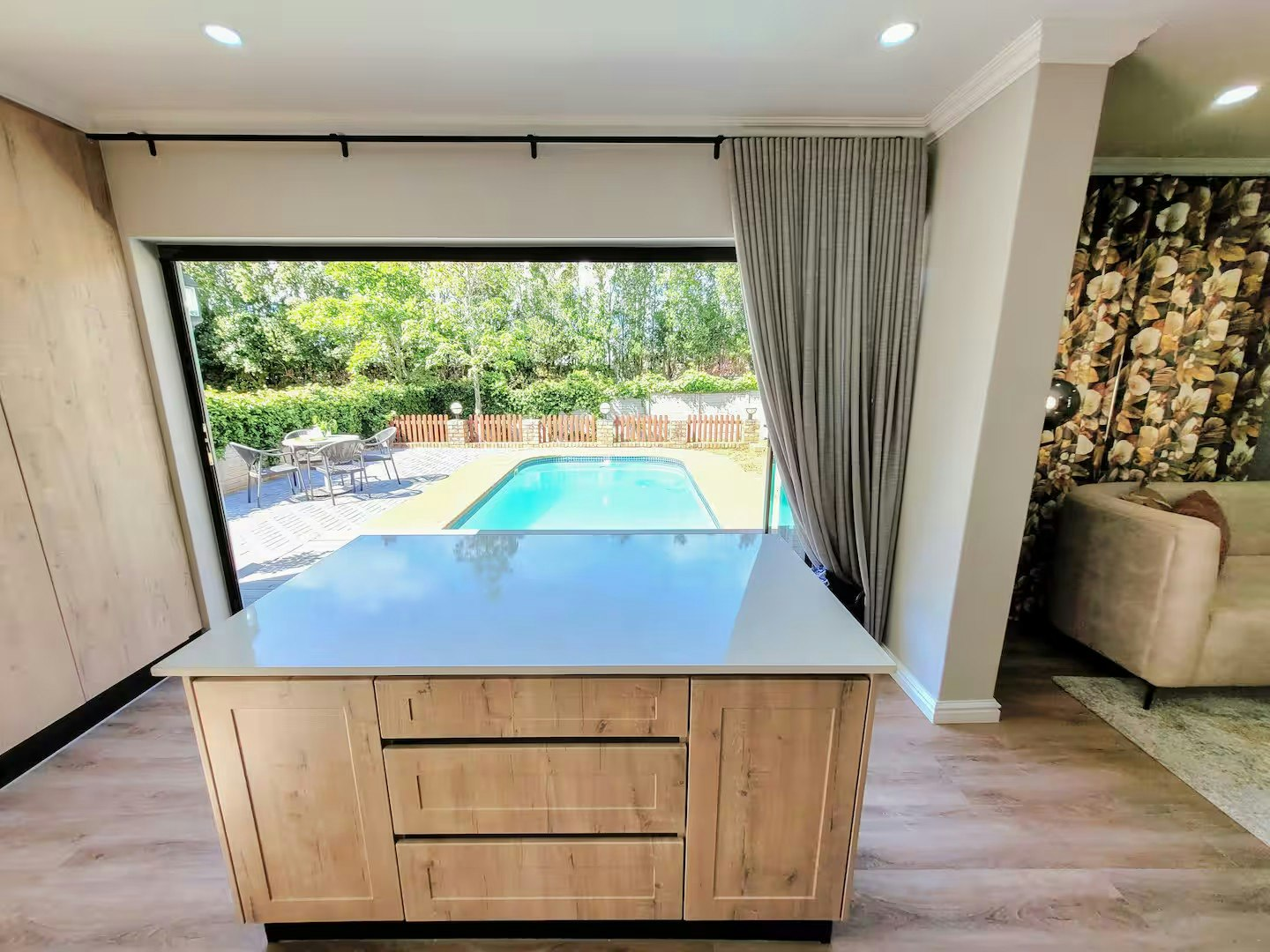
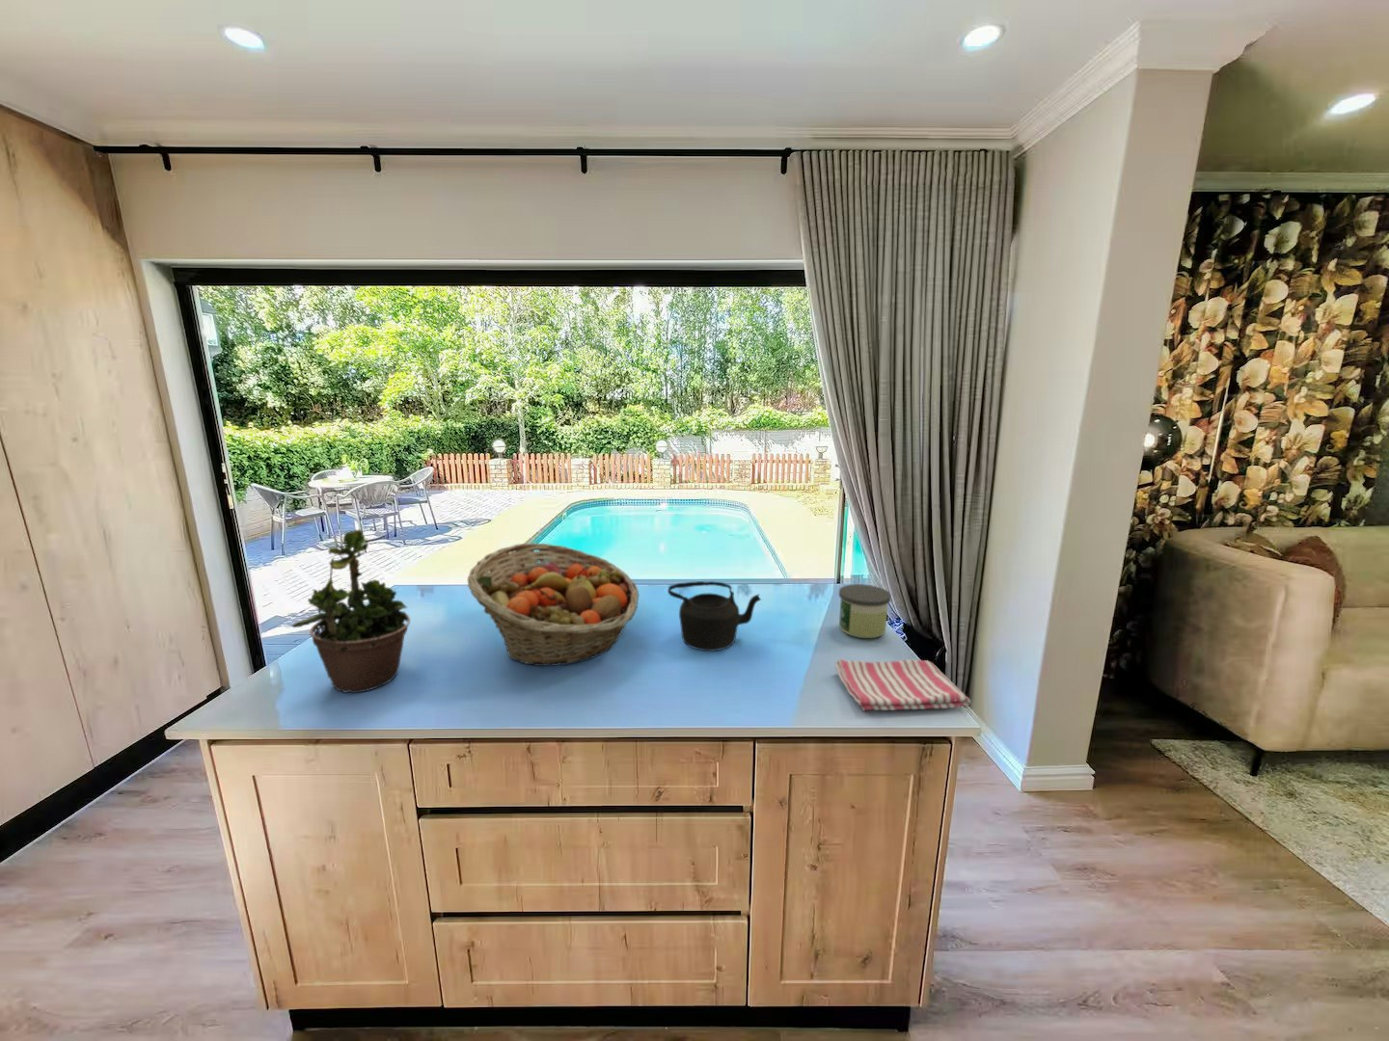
+ teapot (713, 615)
+ candle (862, 611)
+ fruit basket (560, 597)
+ potted plant (361, 604)
+ dish towel (899, 681)
